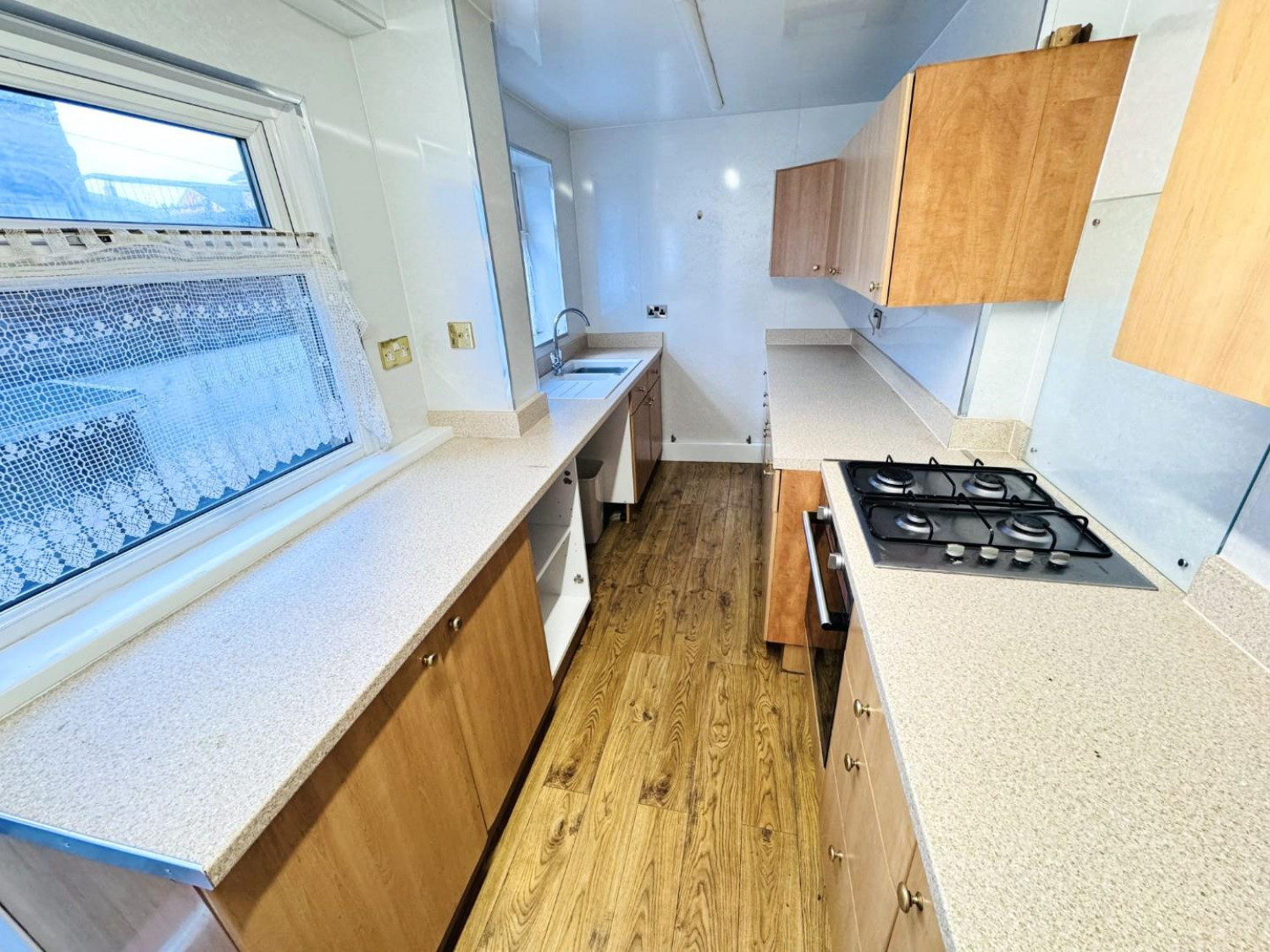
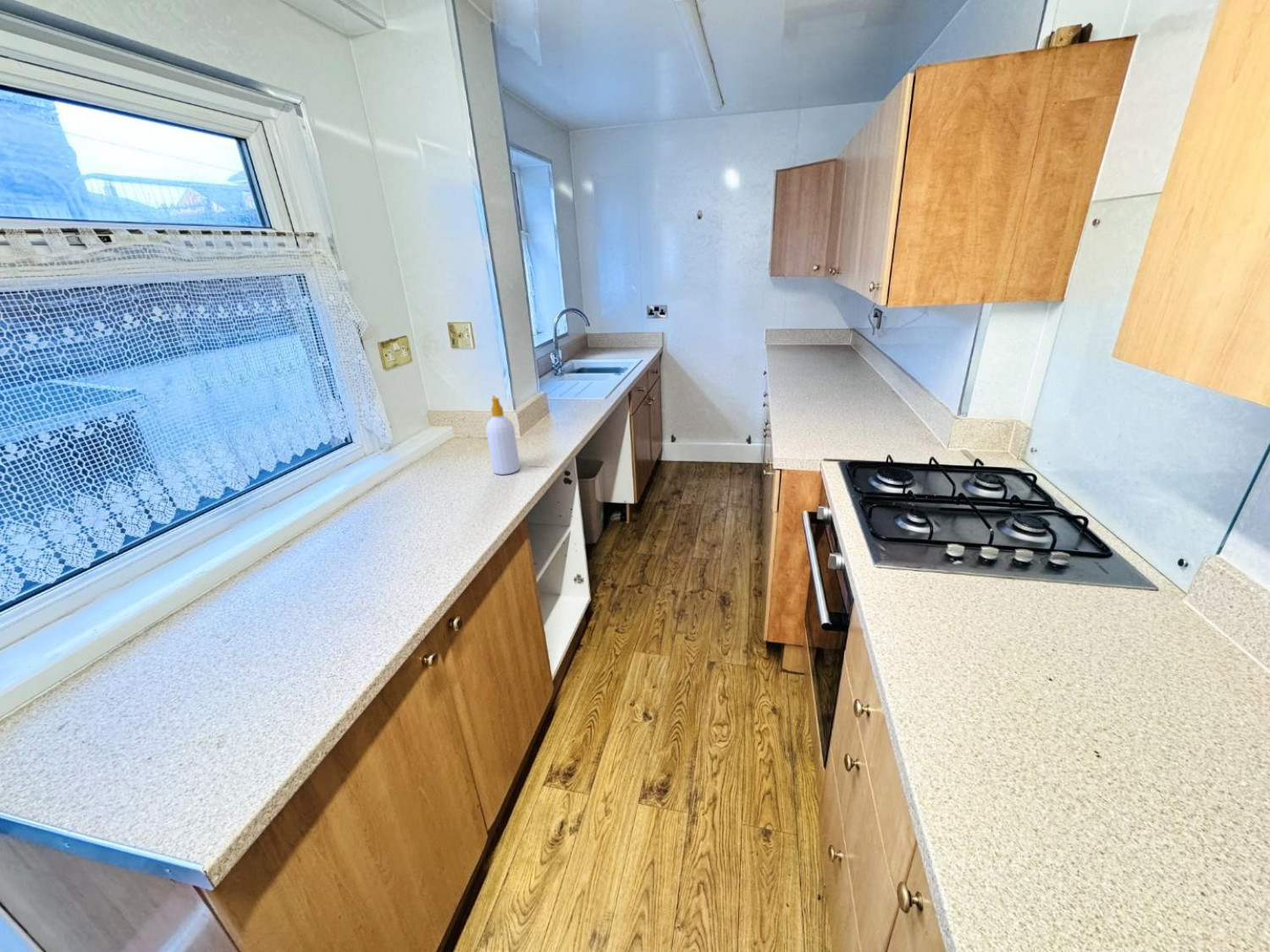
+ soap bottle (500, 434)
